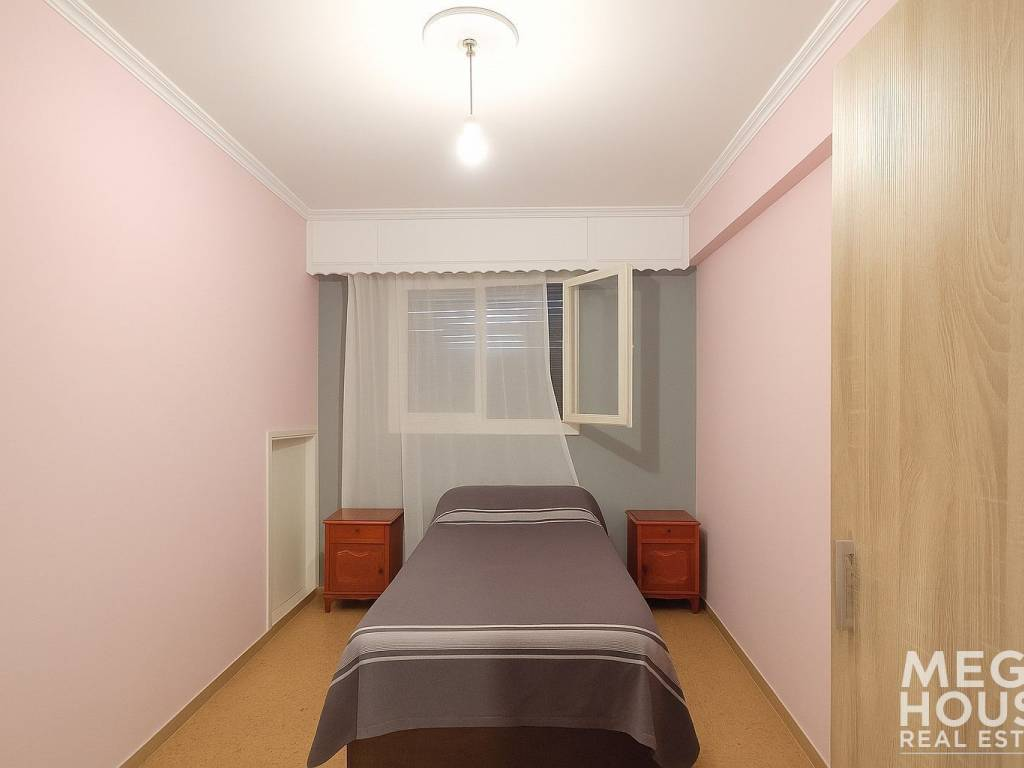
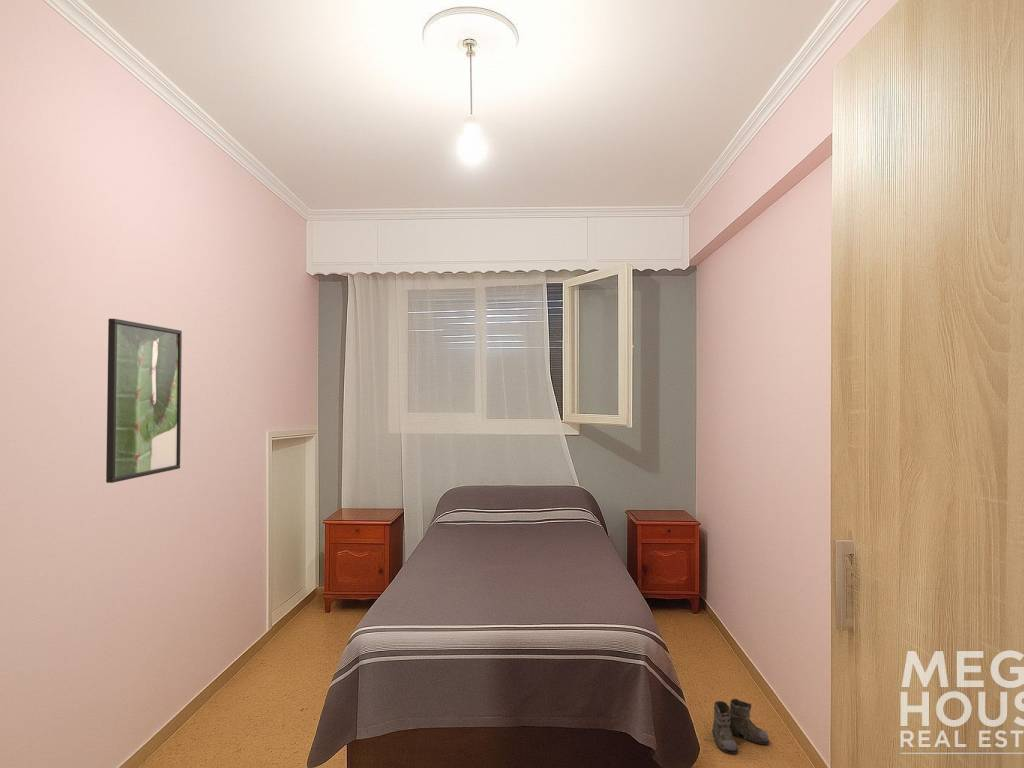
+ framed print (147, 399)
+ boots (735, 723)
